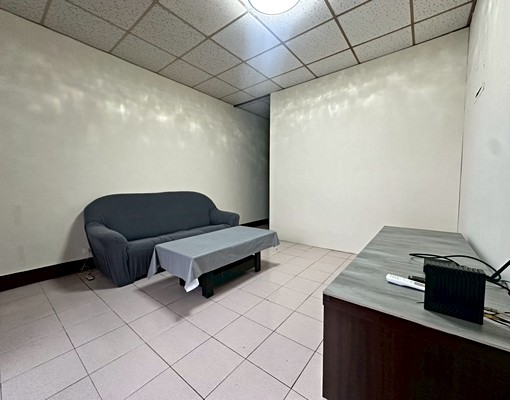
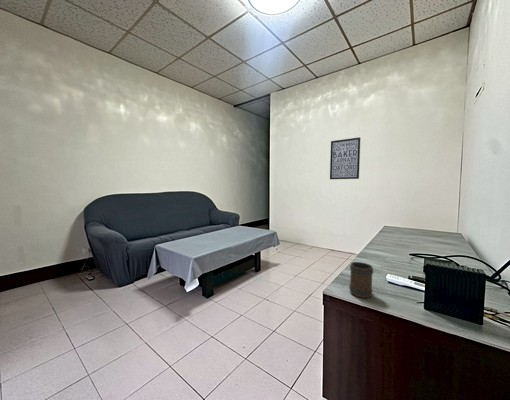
+ wall art (344, 159)
+ mug (361, 278)
